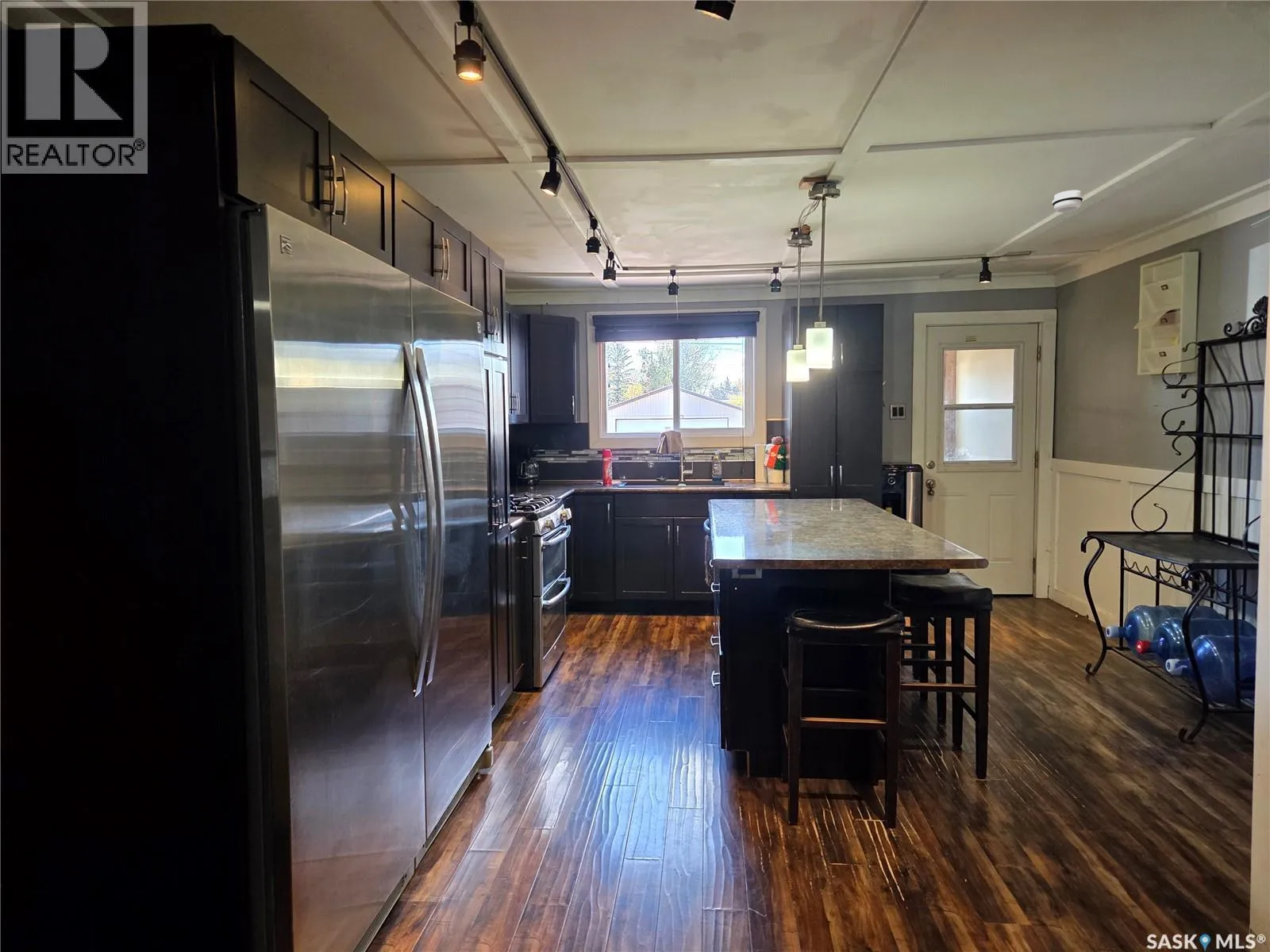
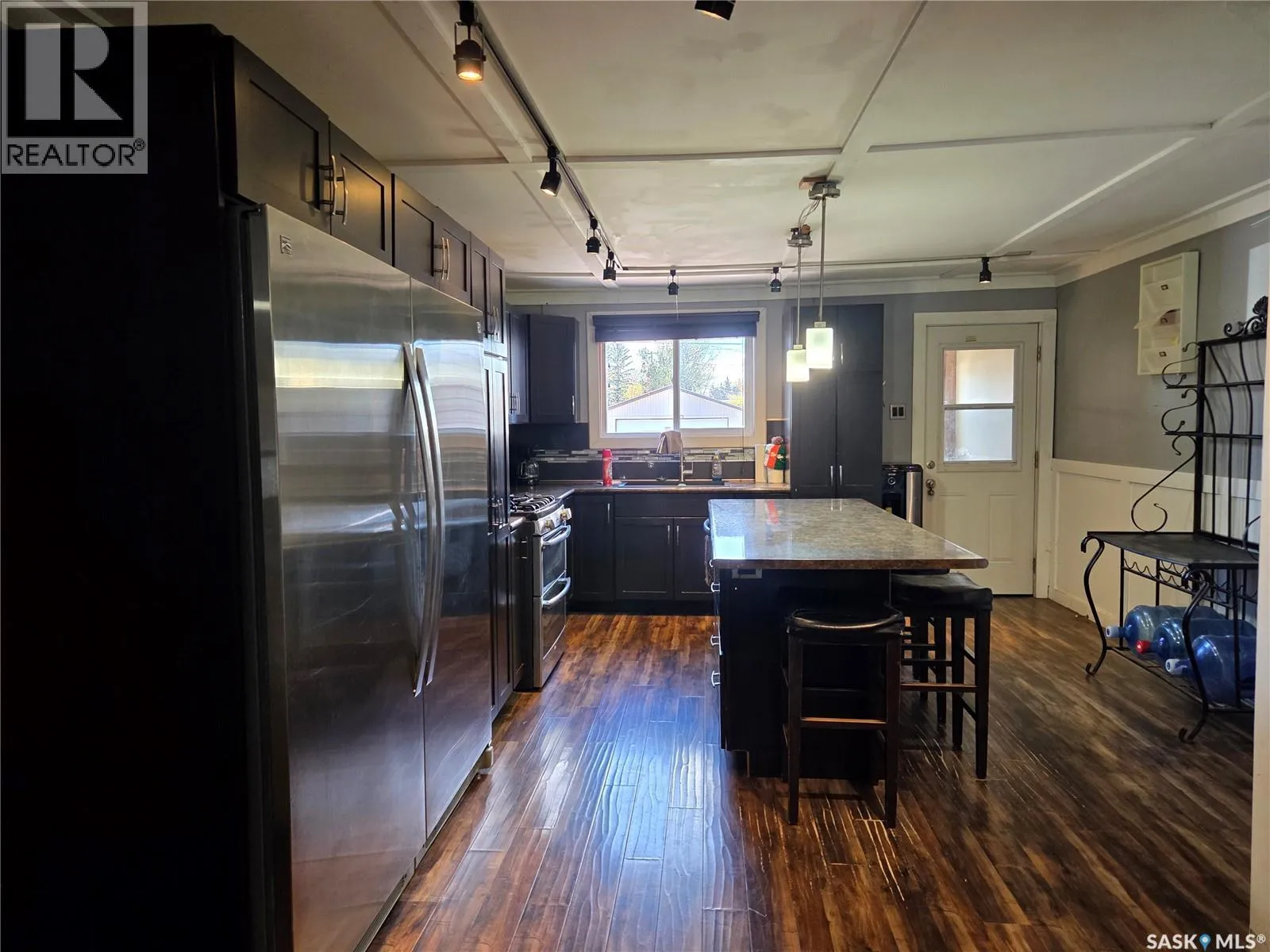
- smoke detector (1067, 202)
